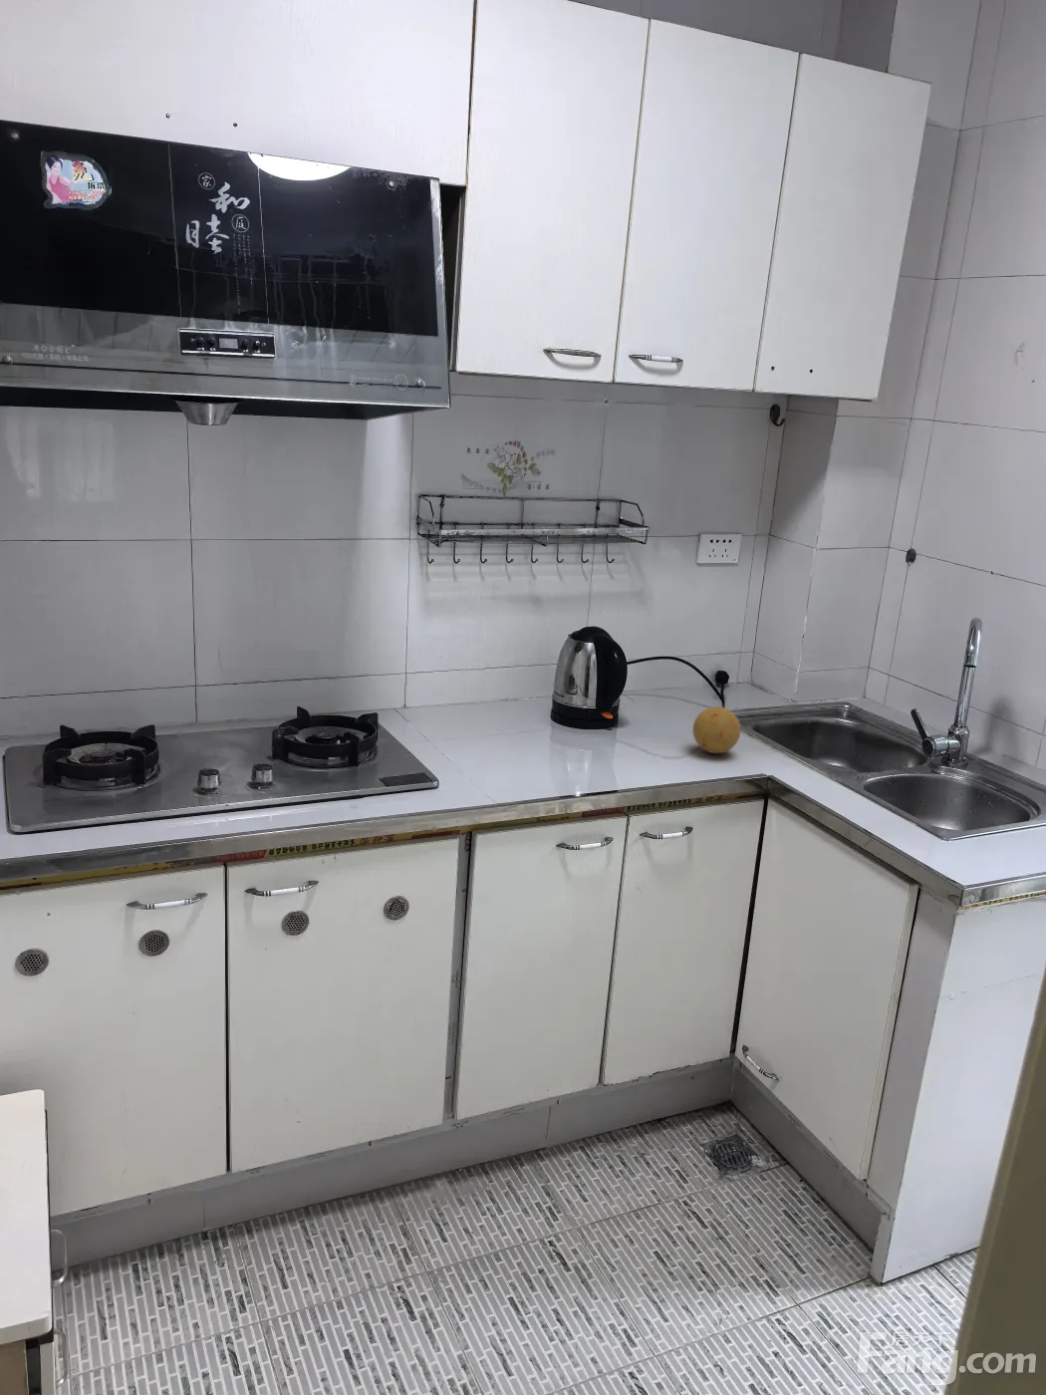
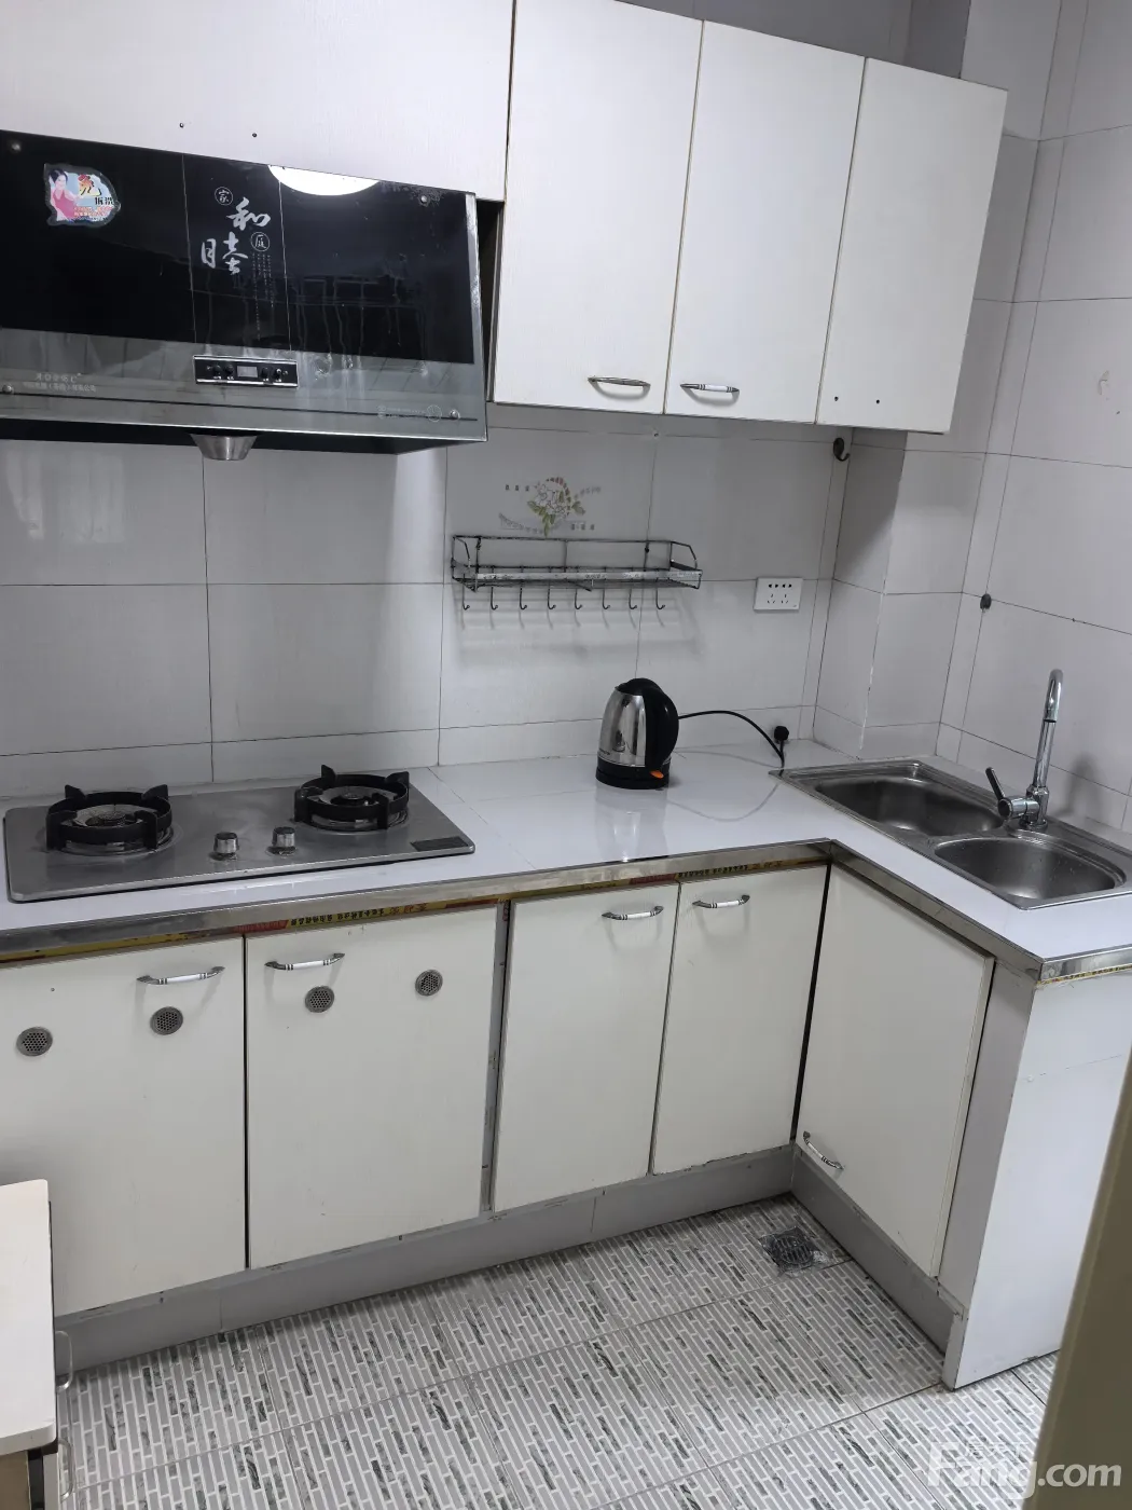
- fruit (716, 729)
